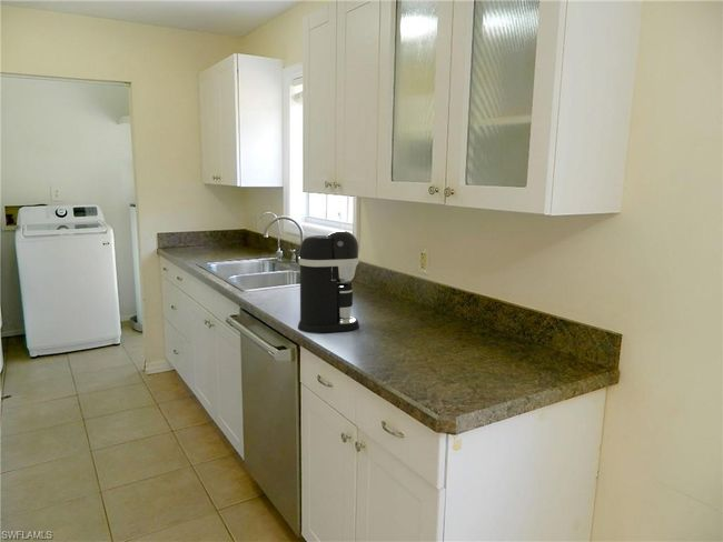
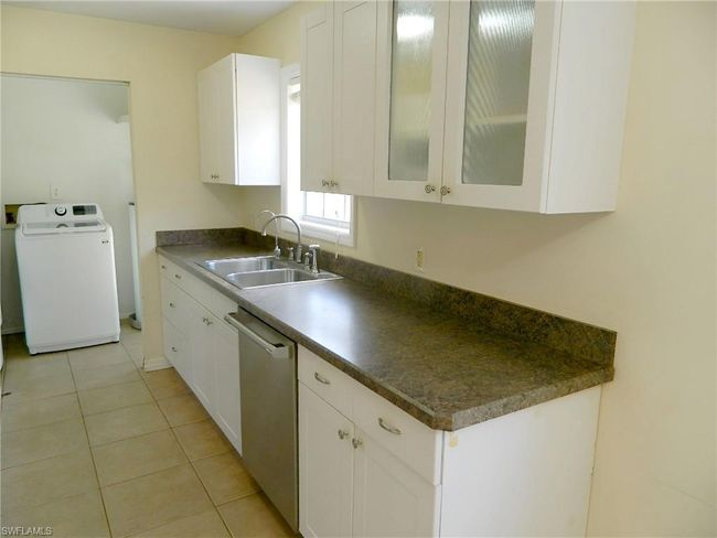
- coffee maker (328, 279)
